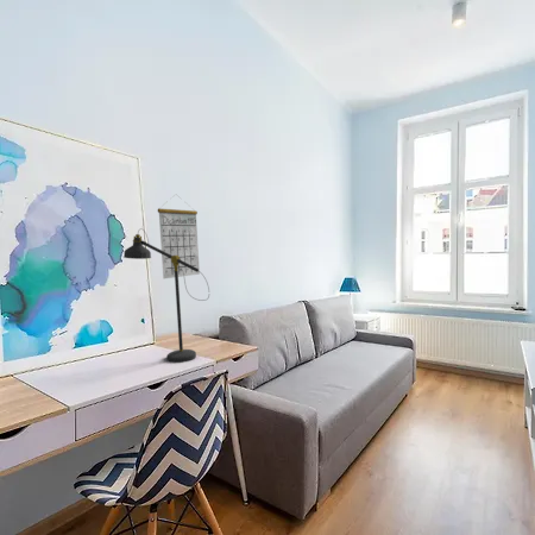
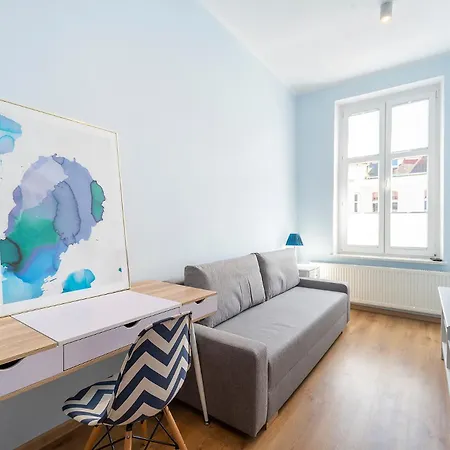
- desk lamp (176, 291)
- calendar (180, 234)
